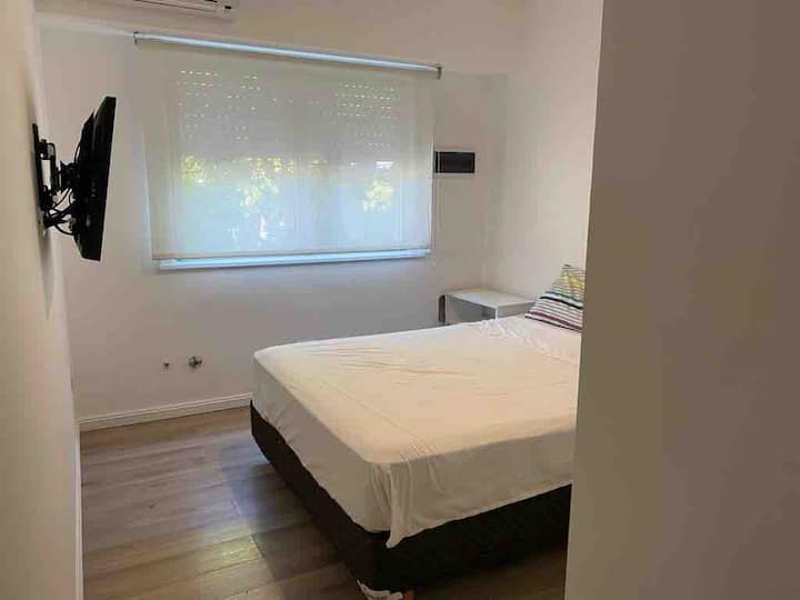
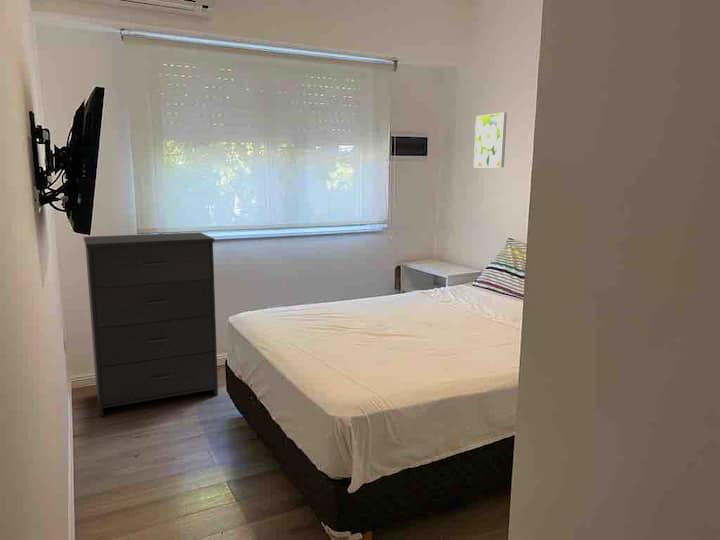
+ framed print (489, 141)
+ dresser (153, 318)
